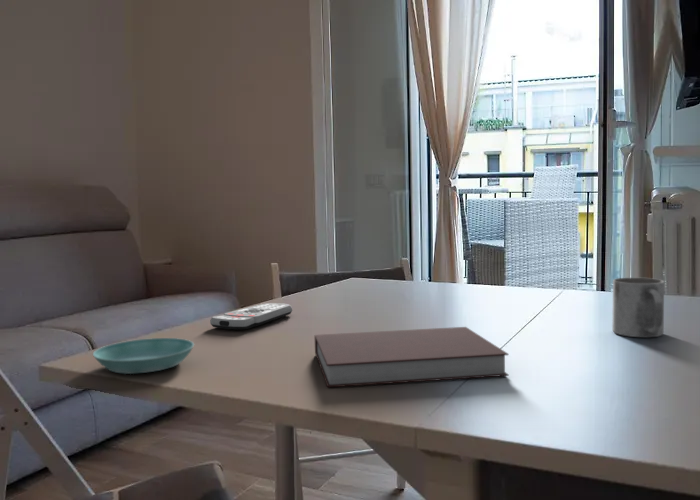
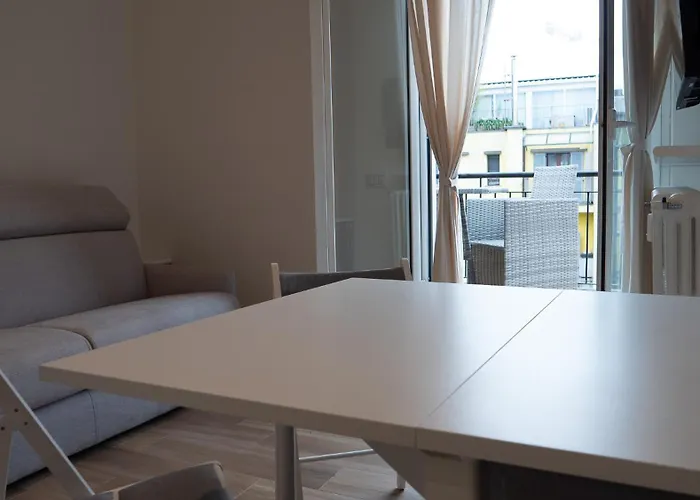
- saucer (144, 356)
- remote control (255, 315)
- mug (642, 308)
- notebook (404, 353)
